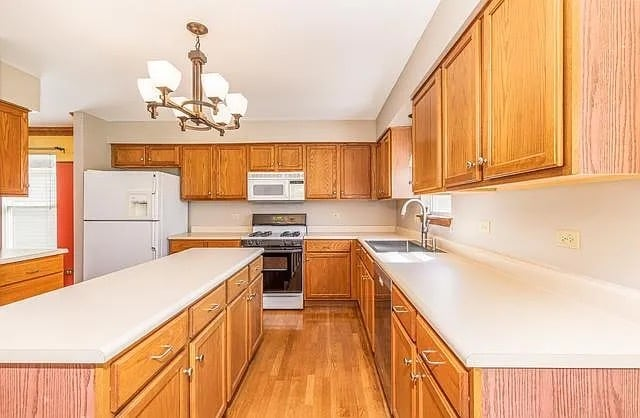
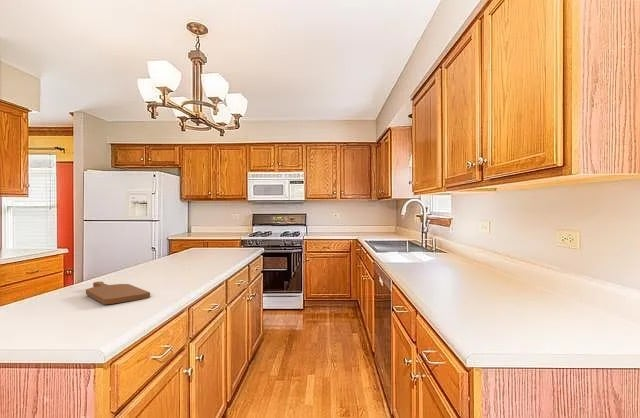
+ cutting board (111, 290)
